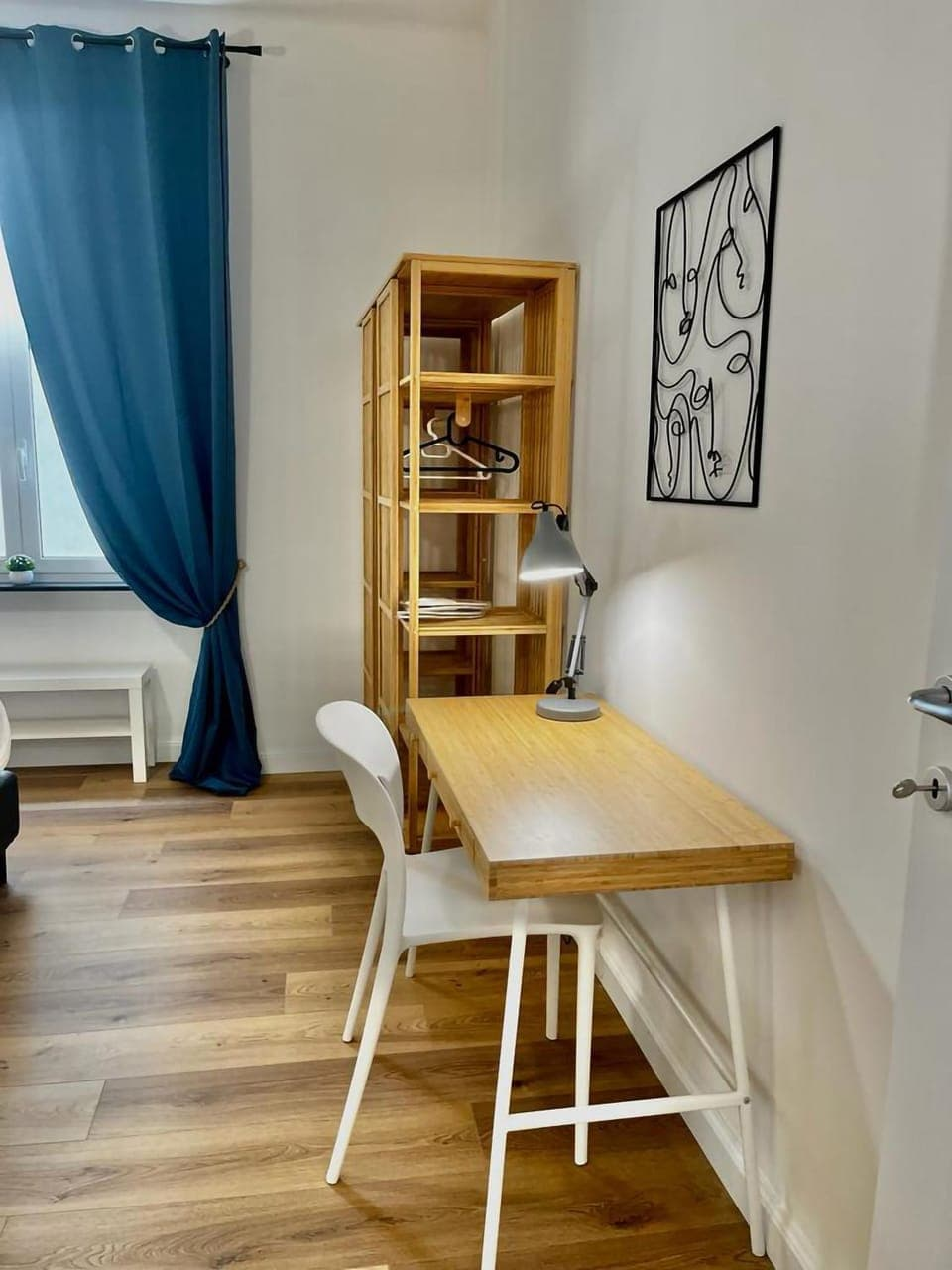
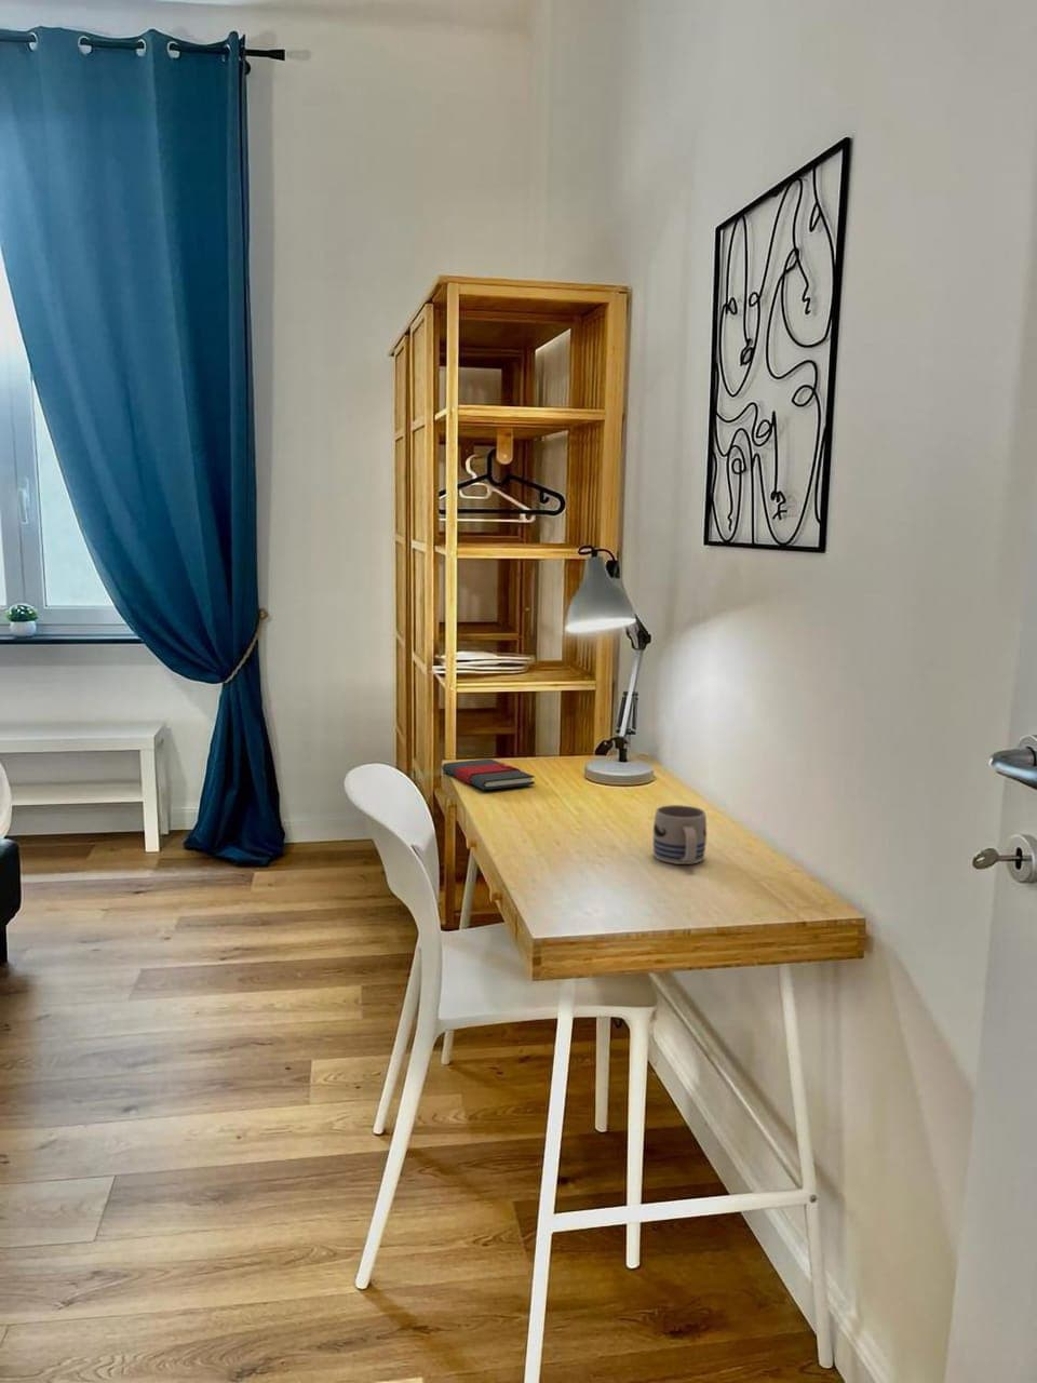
+ mug (682, 836)
+ book (487, 771)
